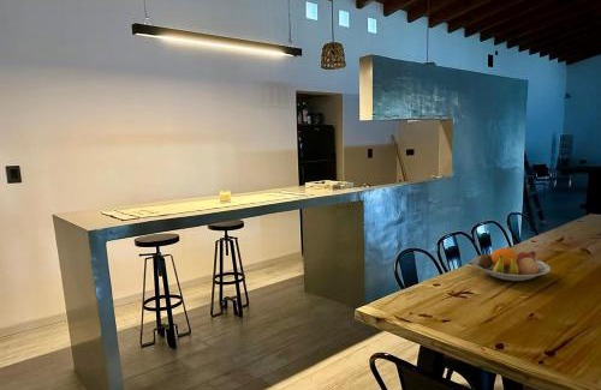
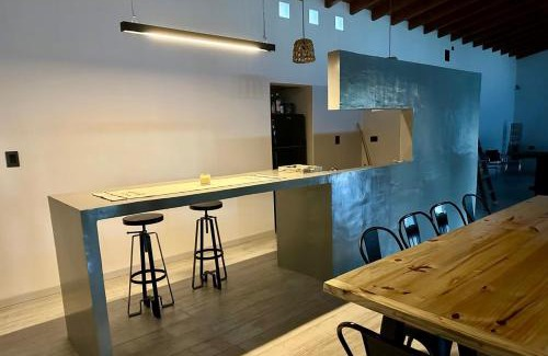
- fruit bowl (508, 260)
